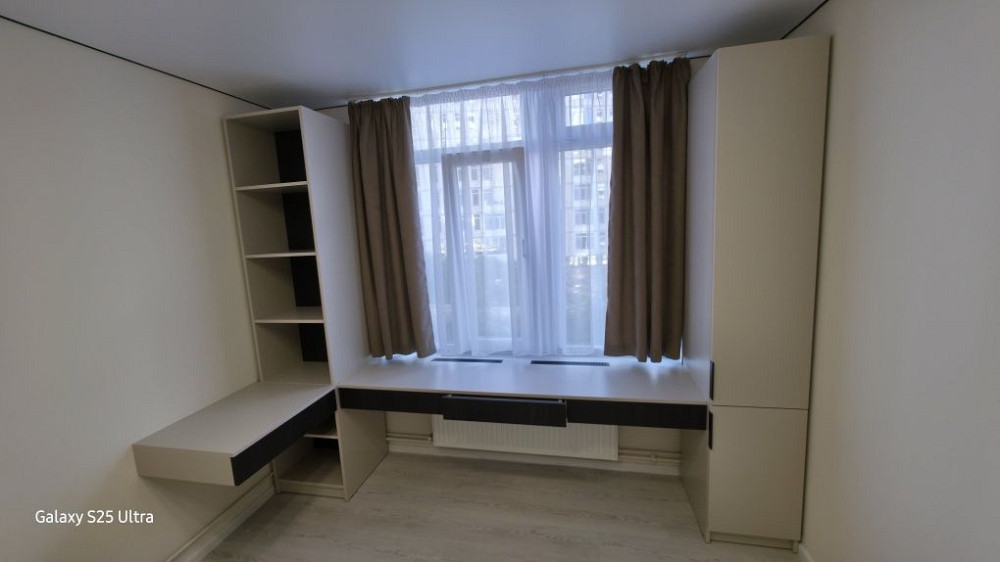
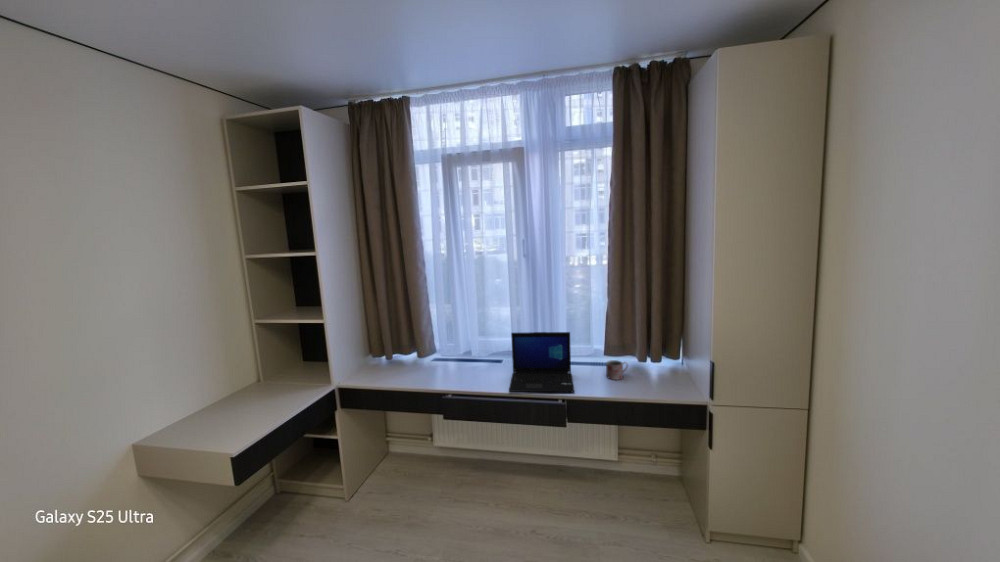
+ mug (617, 369)
+ laptop (540, 360)
